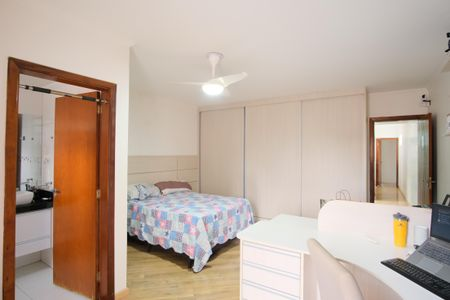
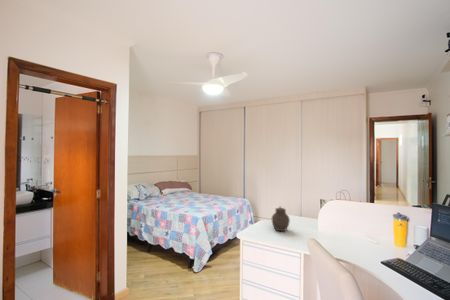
+ jar (280, 218)
